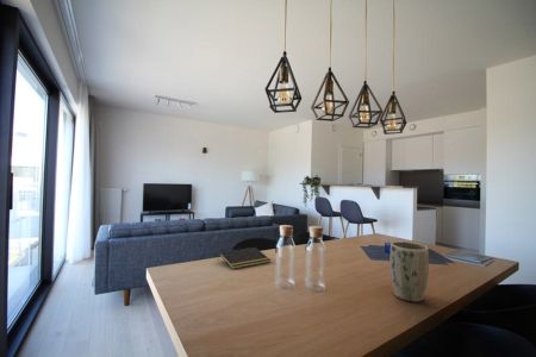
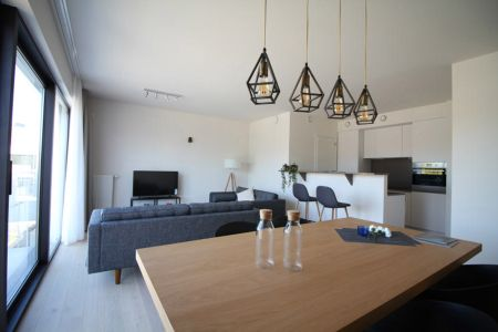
- notepad (244, 257)
- plant pot (407, 270)
